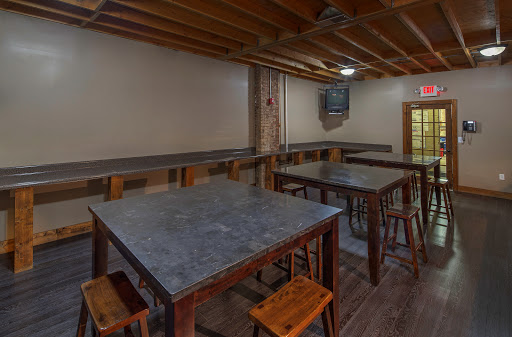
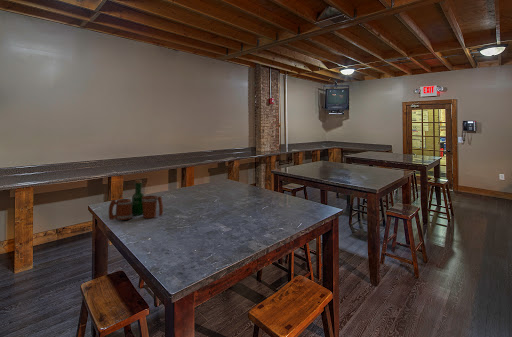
+ tavern set (138, 199)
